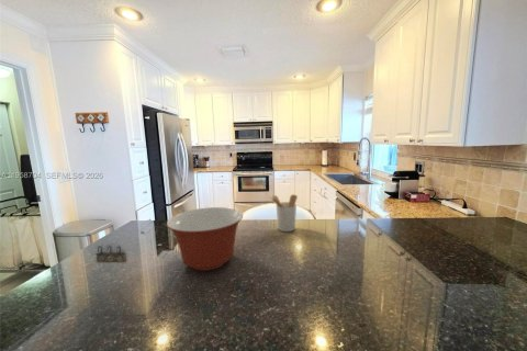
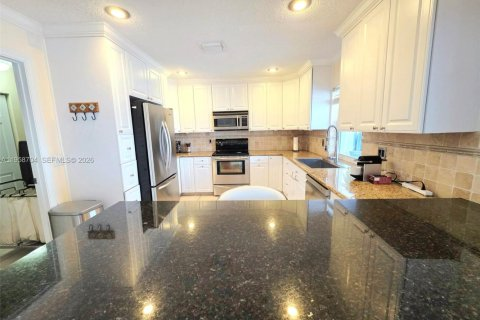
- utensil holder (282, 212)
- mixing bowl (208, 239)
